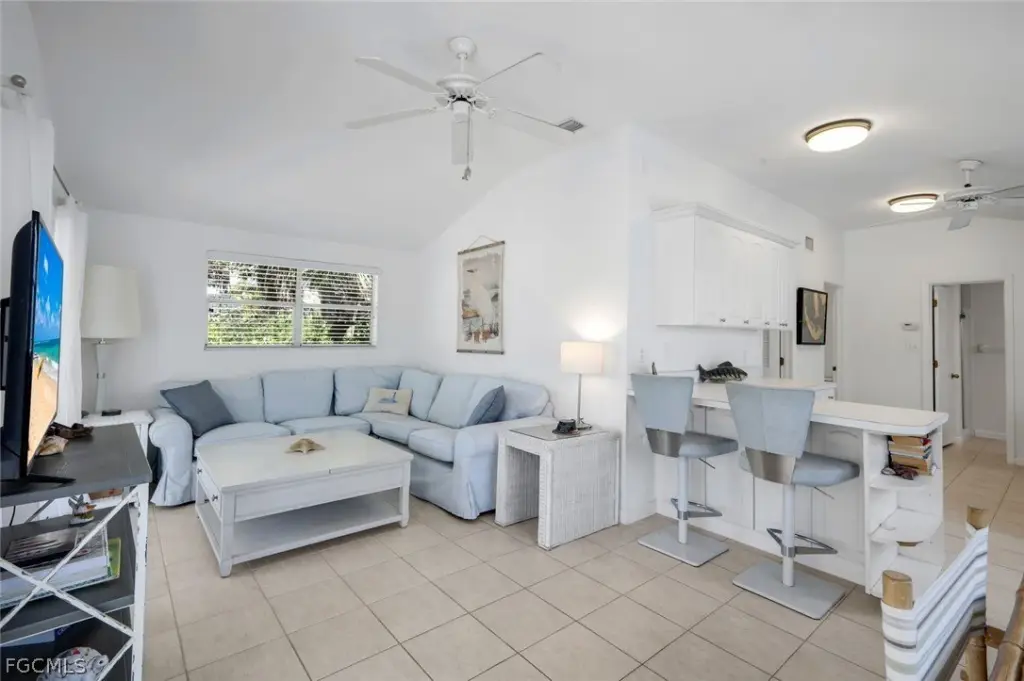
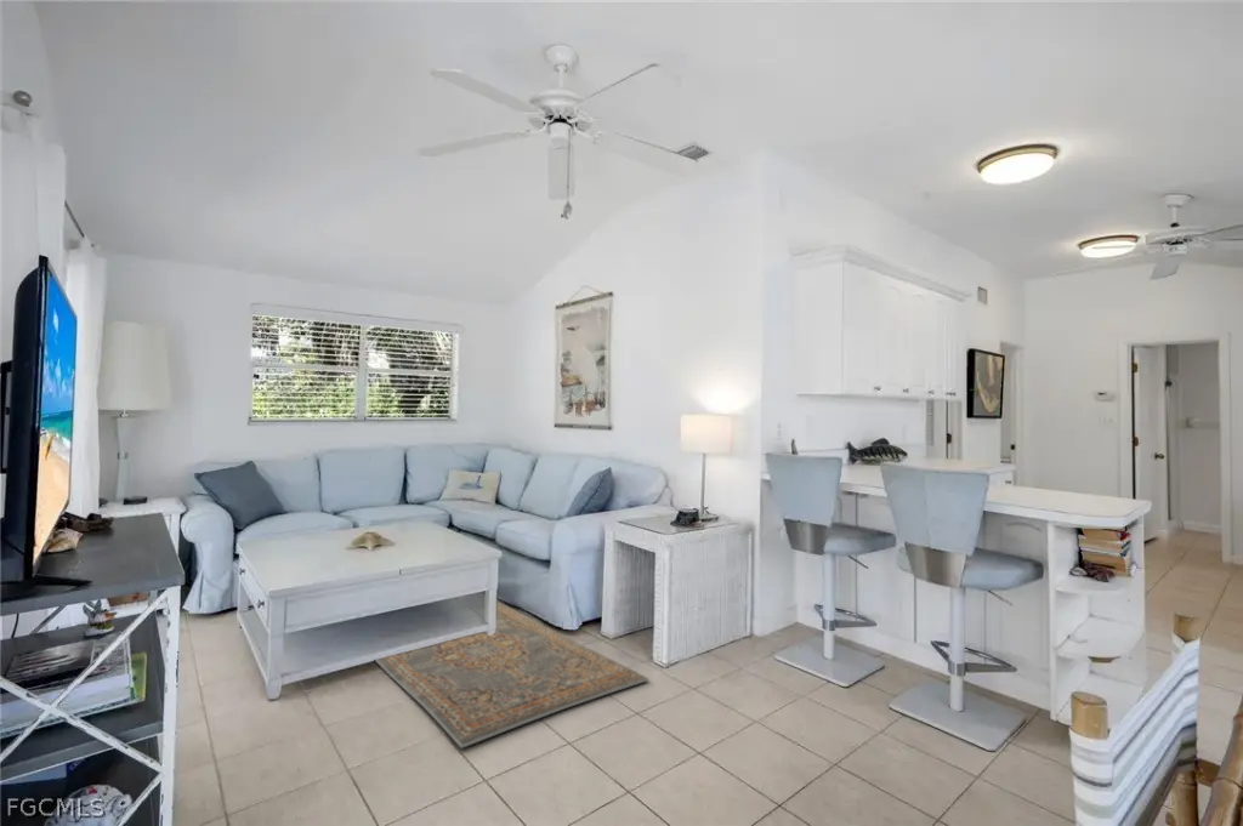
+ rug (481, 651)
